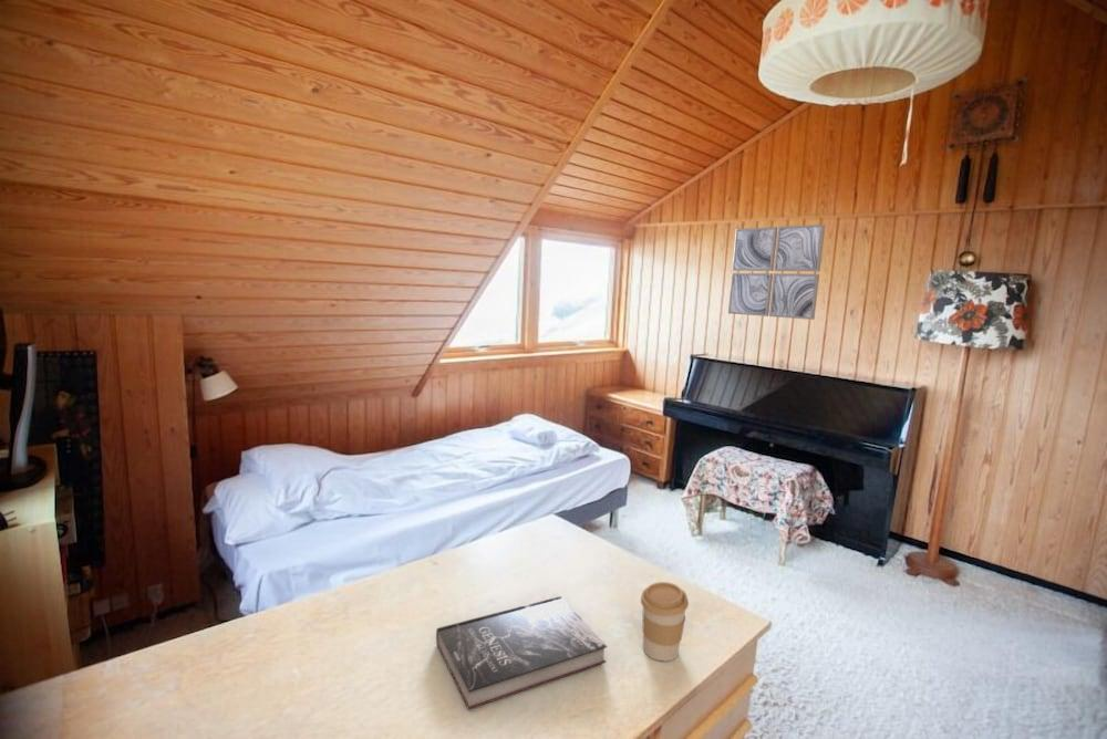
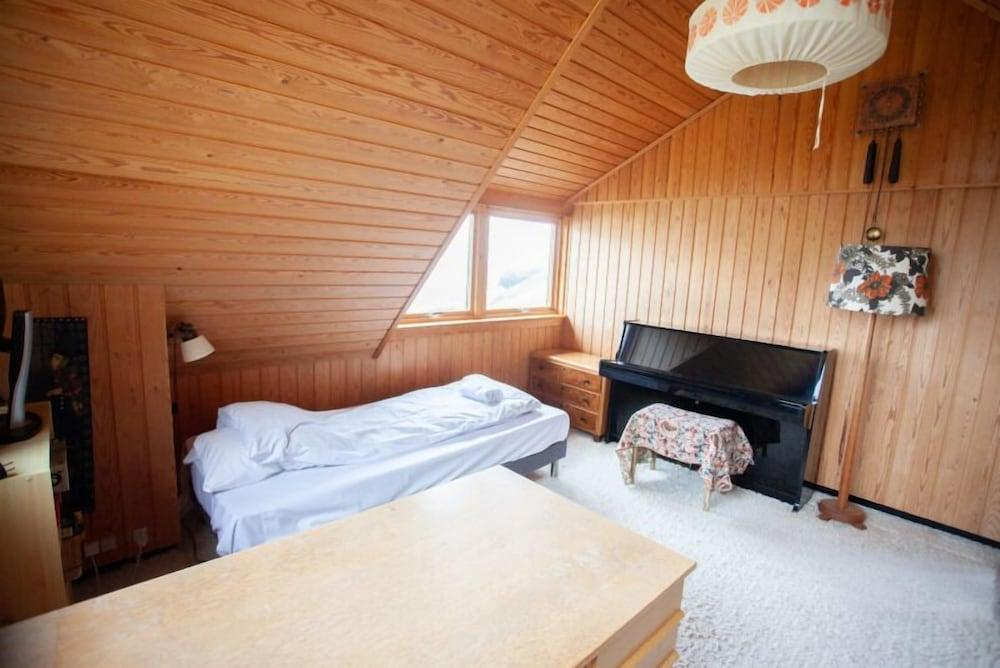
- book (519, 644)
- coffee cup (662, 620)
- wall art (773, 270)
